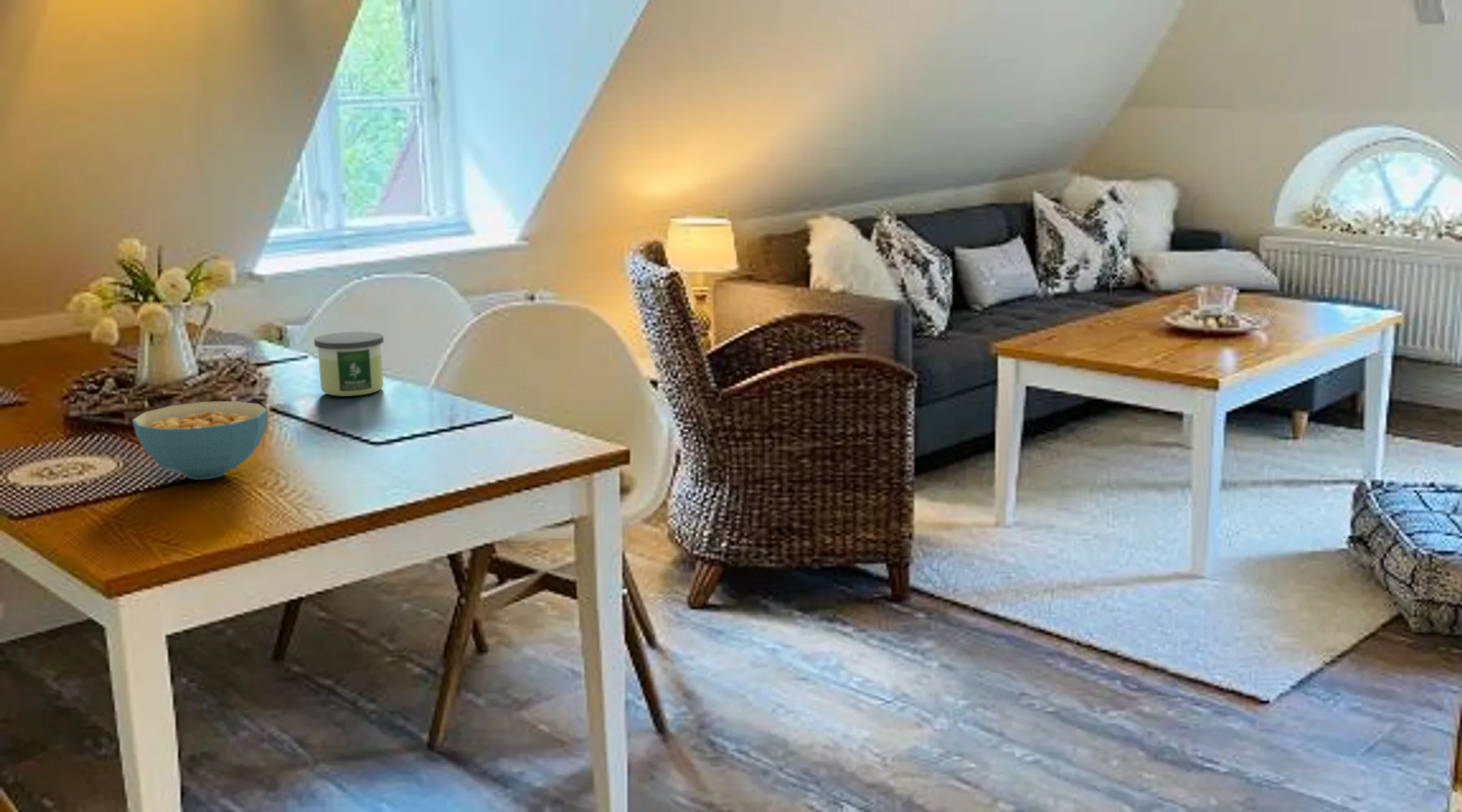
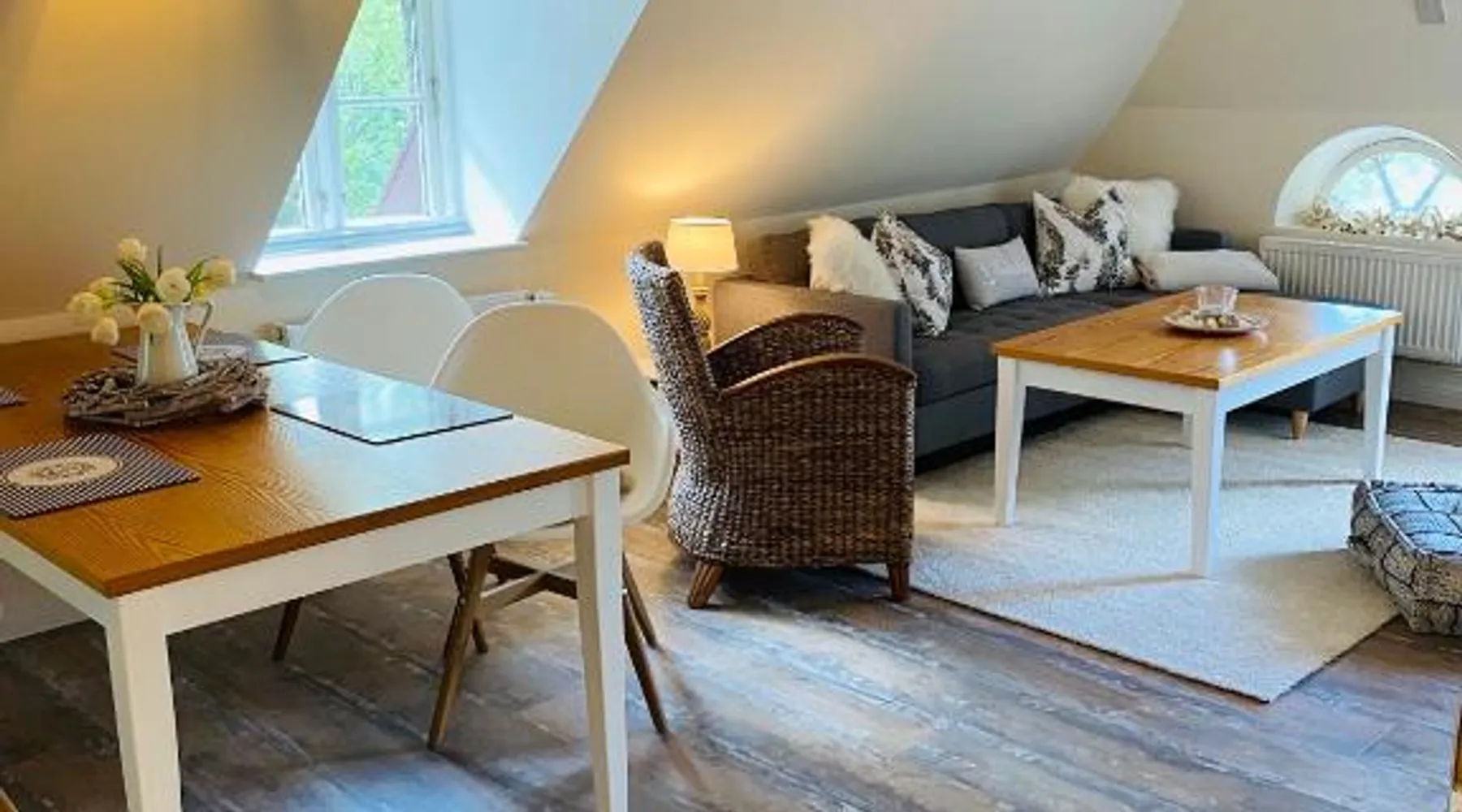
- cereal bowl (203, 444)
- candle (350, 364)
